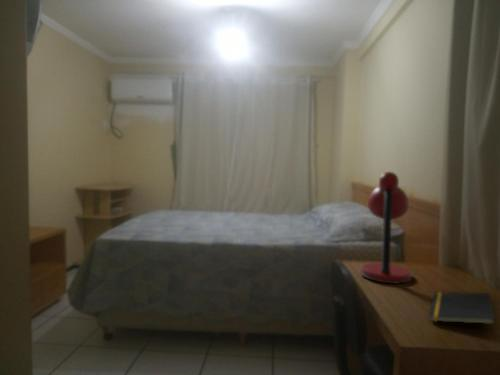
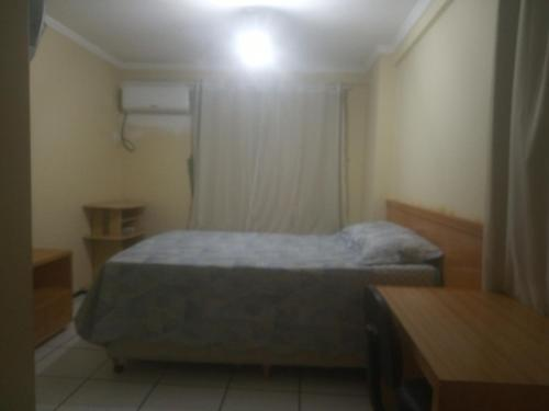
- notepad (460, 306)
- desk lamp (387, 222)
